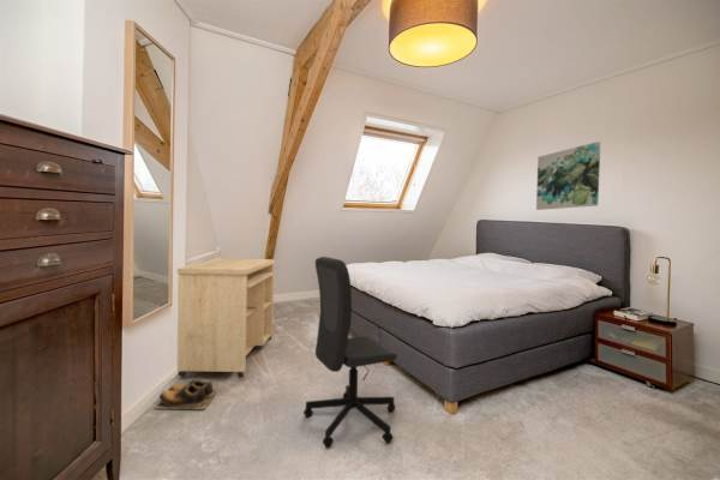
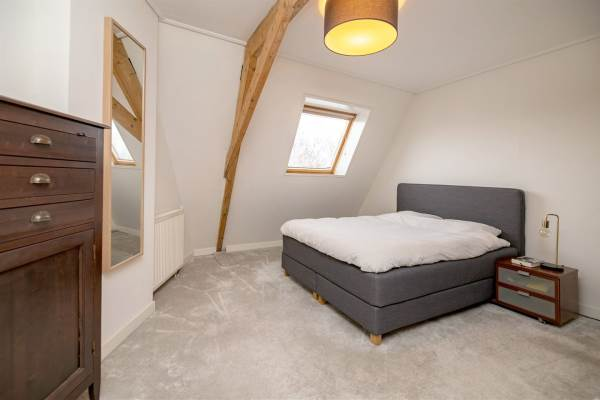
- desk (233, 310)
- office chair (352, 340)
- wall art (565, 179)
- shoes (187, 391)
